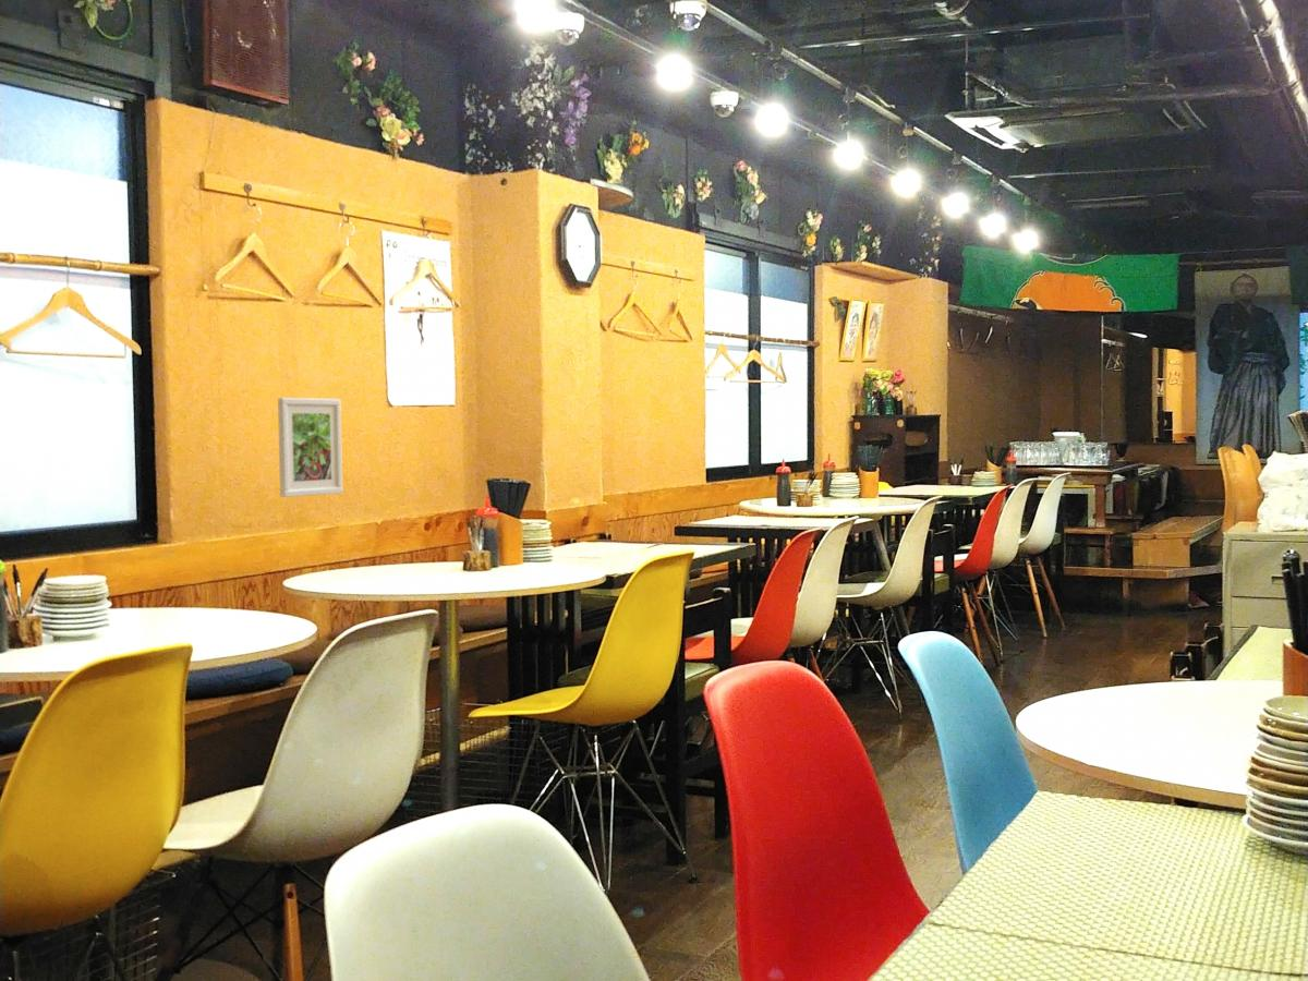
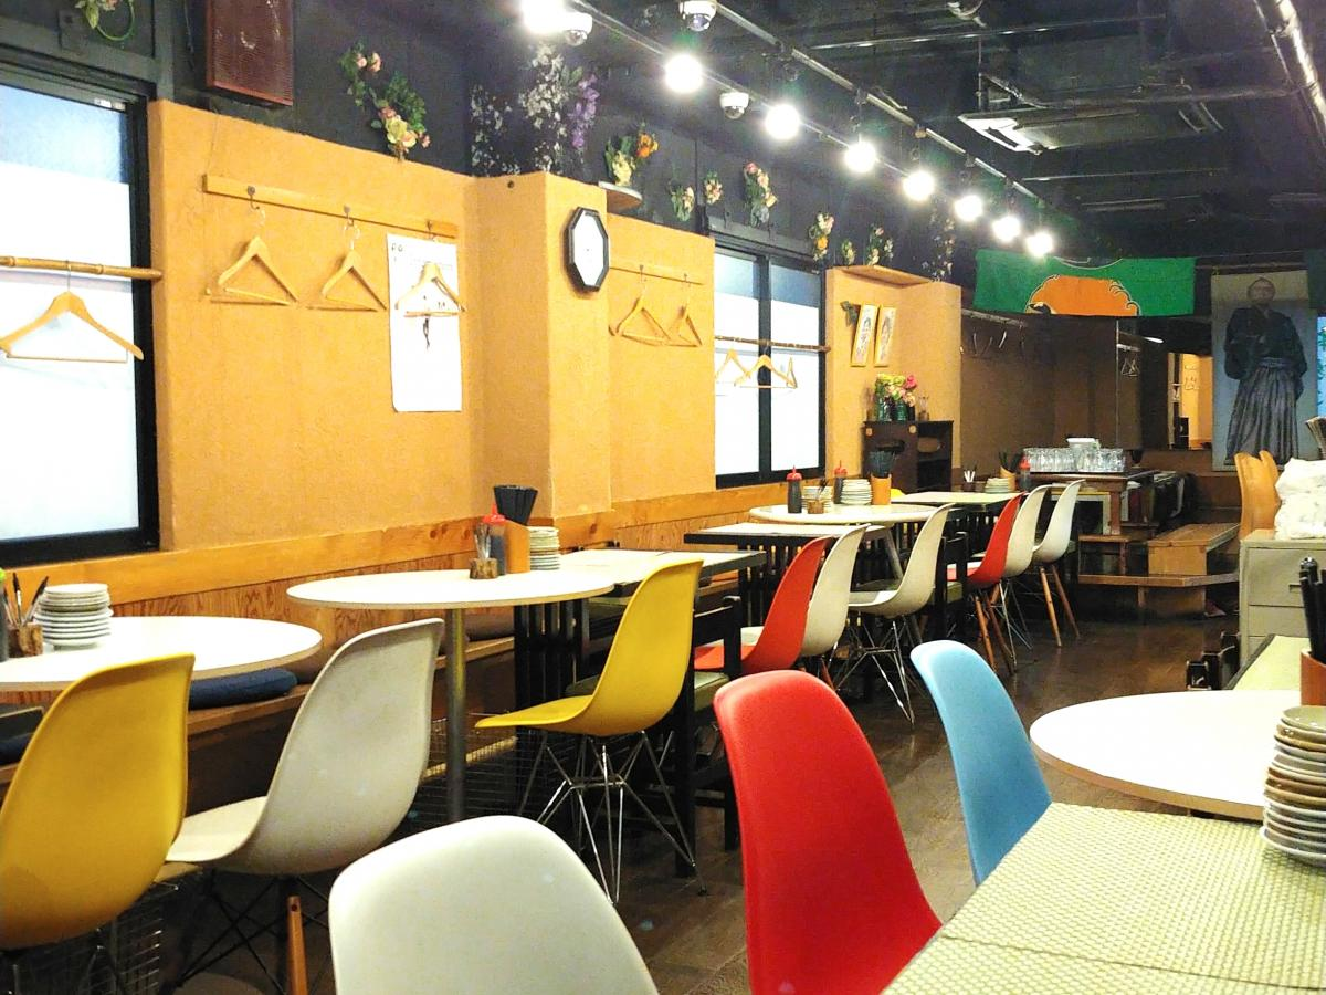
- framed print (311, 447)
